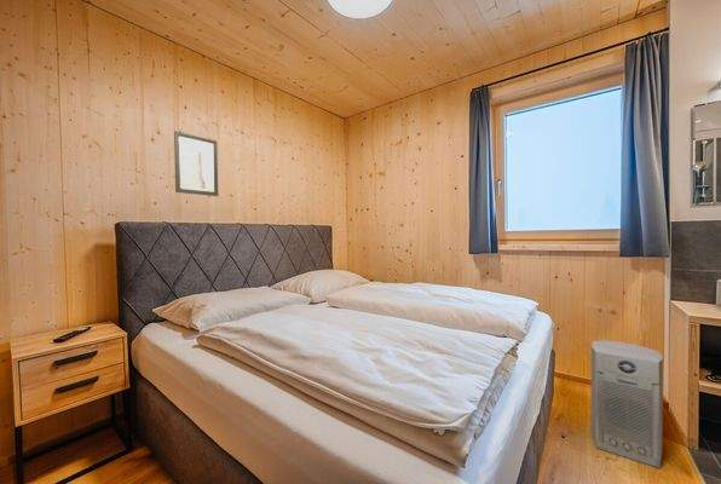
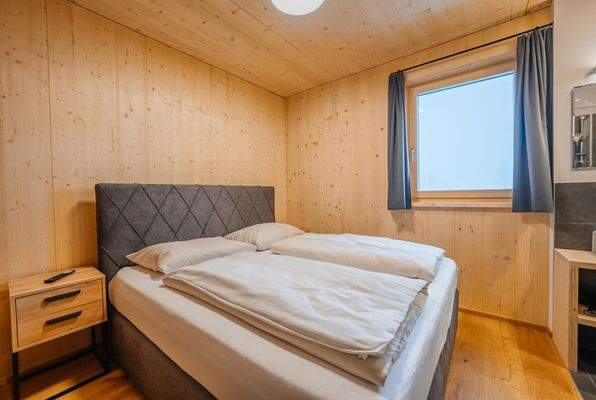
- fan (624, 394)
- wall art (197, 165)
